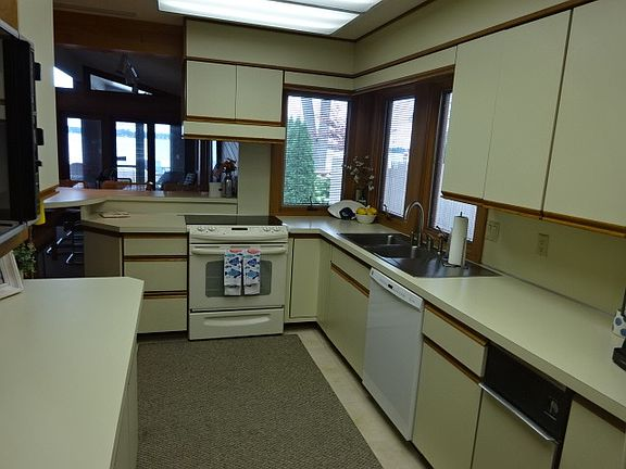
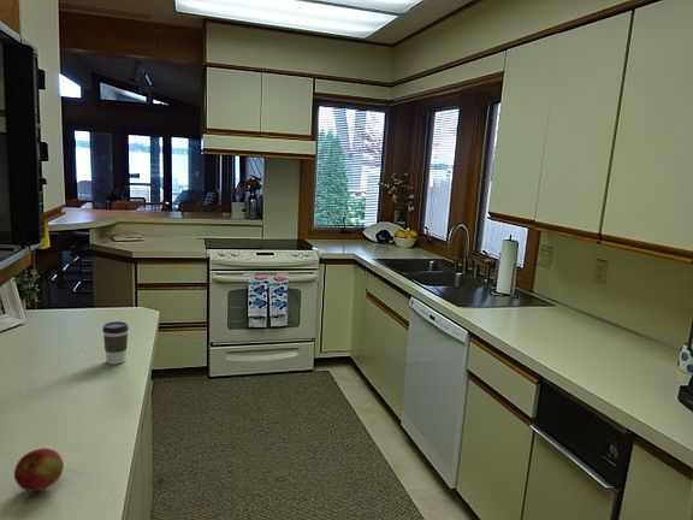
+ apple (38, 469)
+ coffee cup (116, 342)
